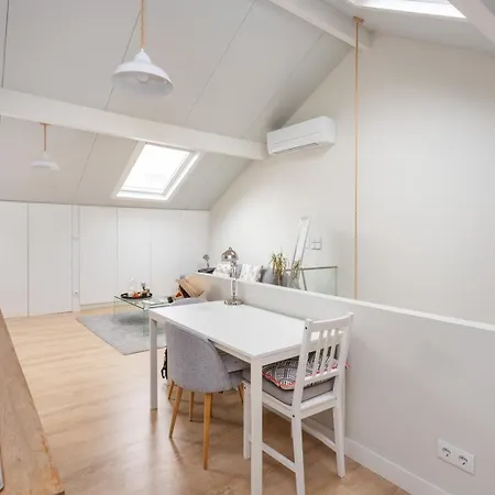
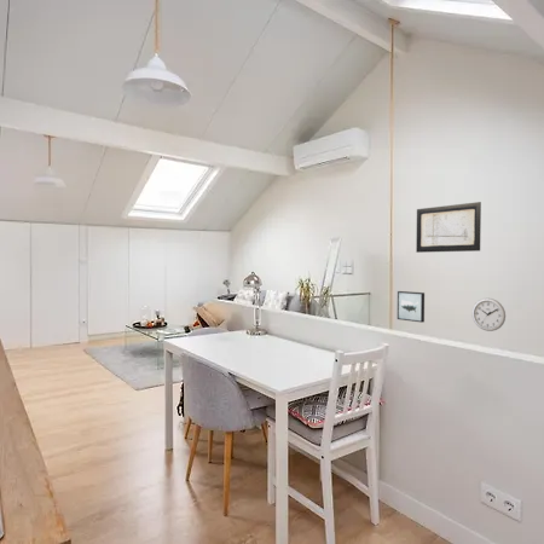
+ wall art (446, 228)
+ wall clock (487, 314)
+ wall art (410, 306)
